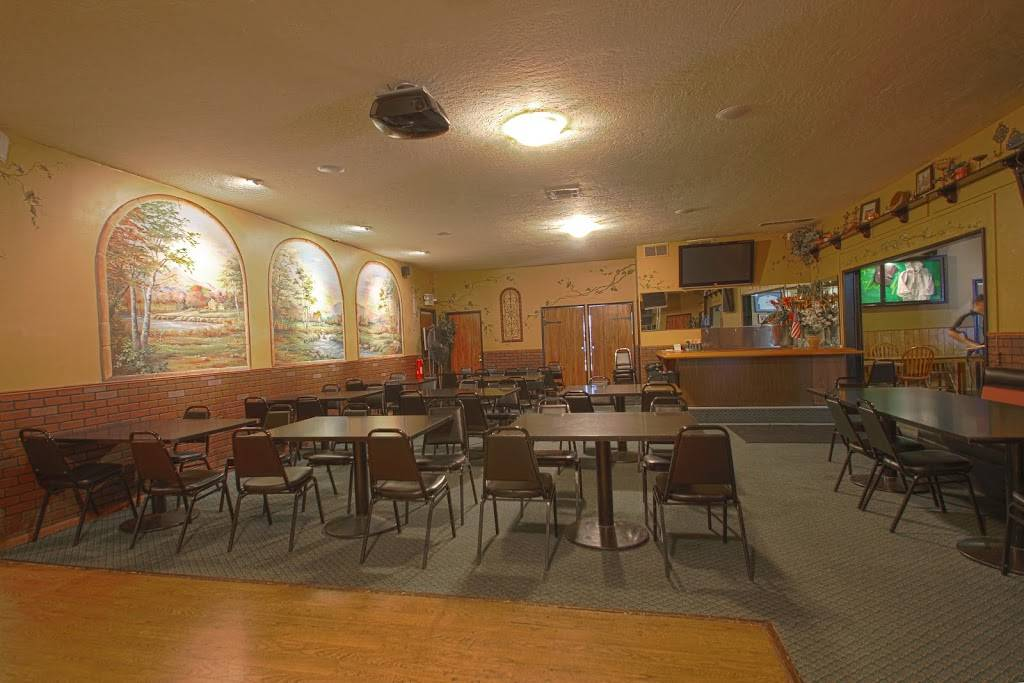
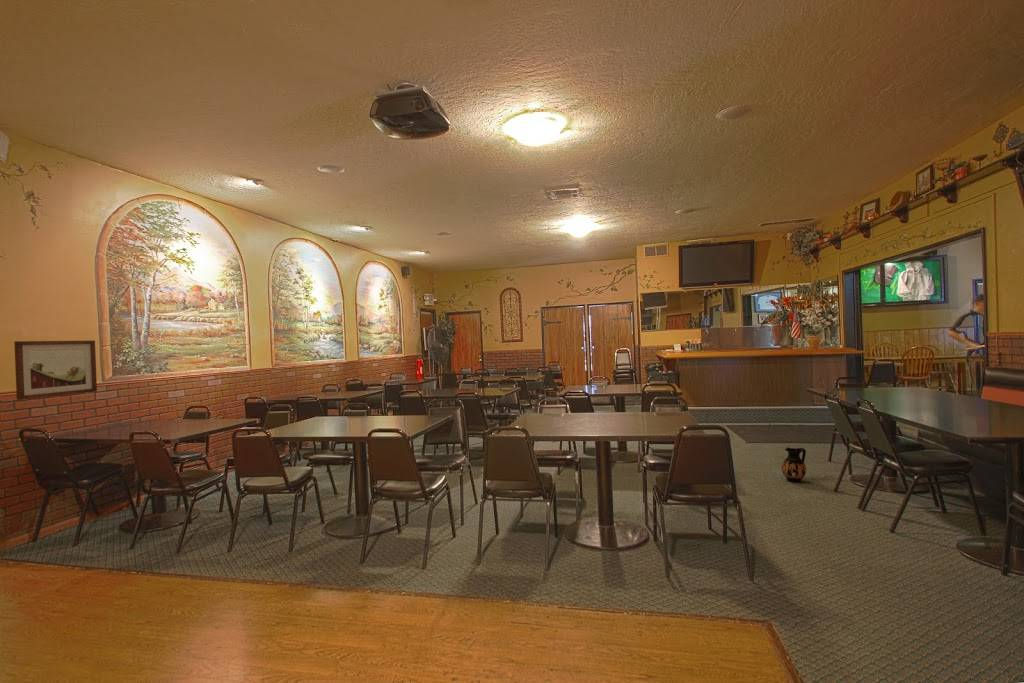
+ ceramic jug (793, 464)
+ wall art (58, 368)
